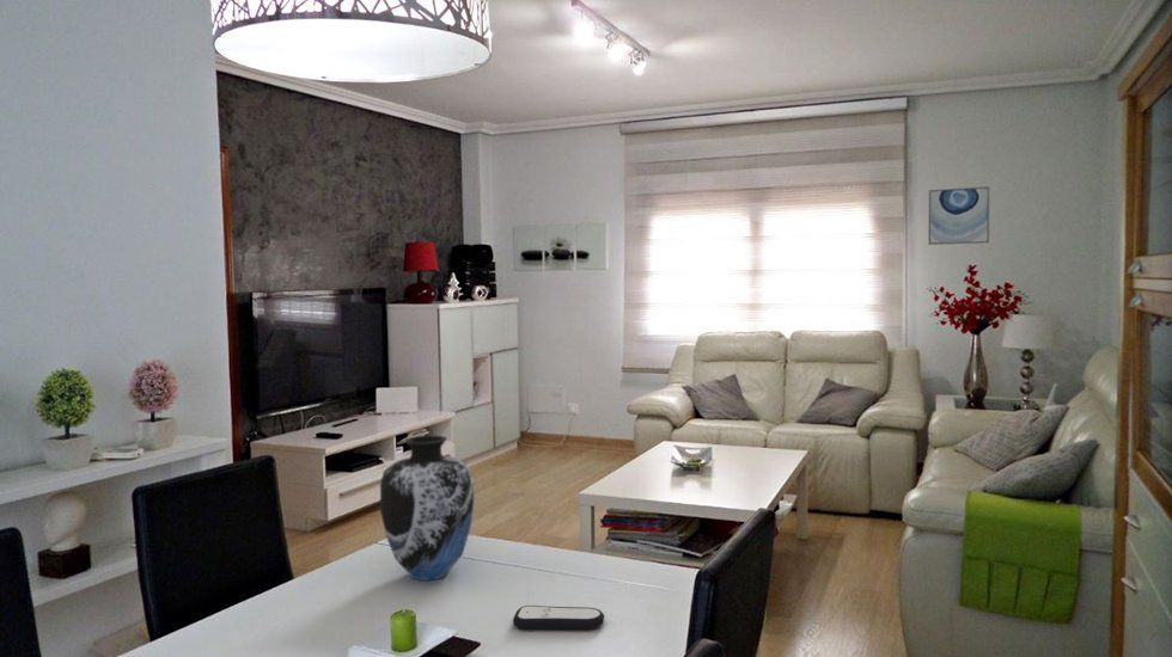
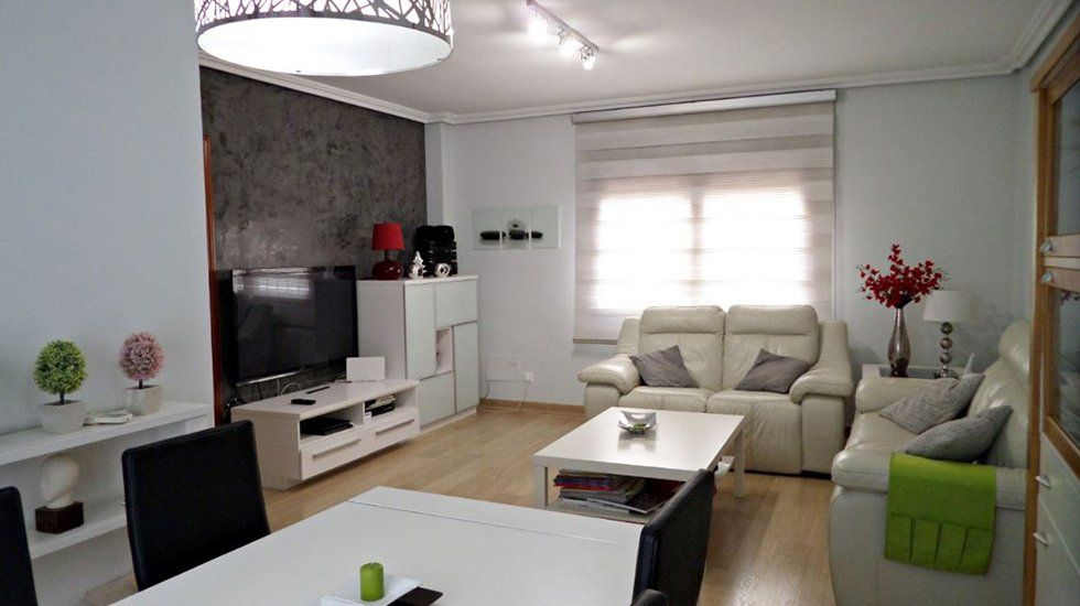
- wall art (958, 216)
- vase (427, 506)
- remote control (558, 616)
